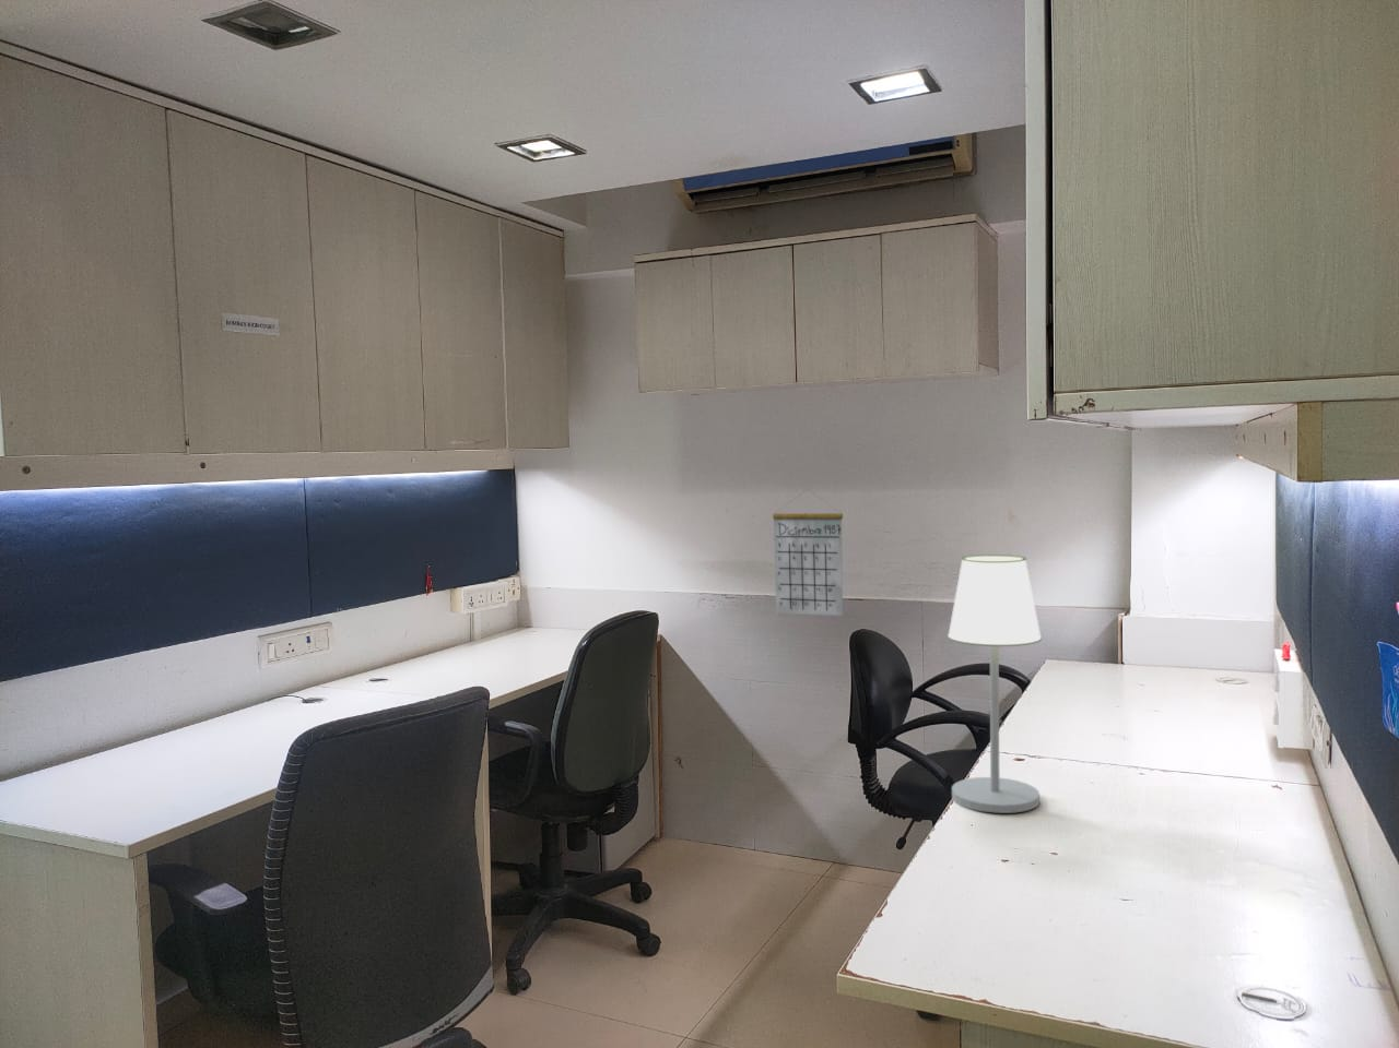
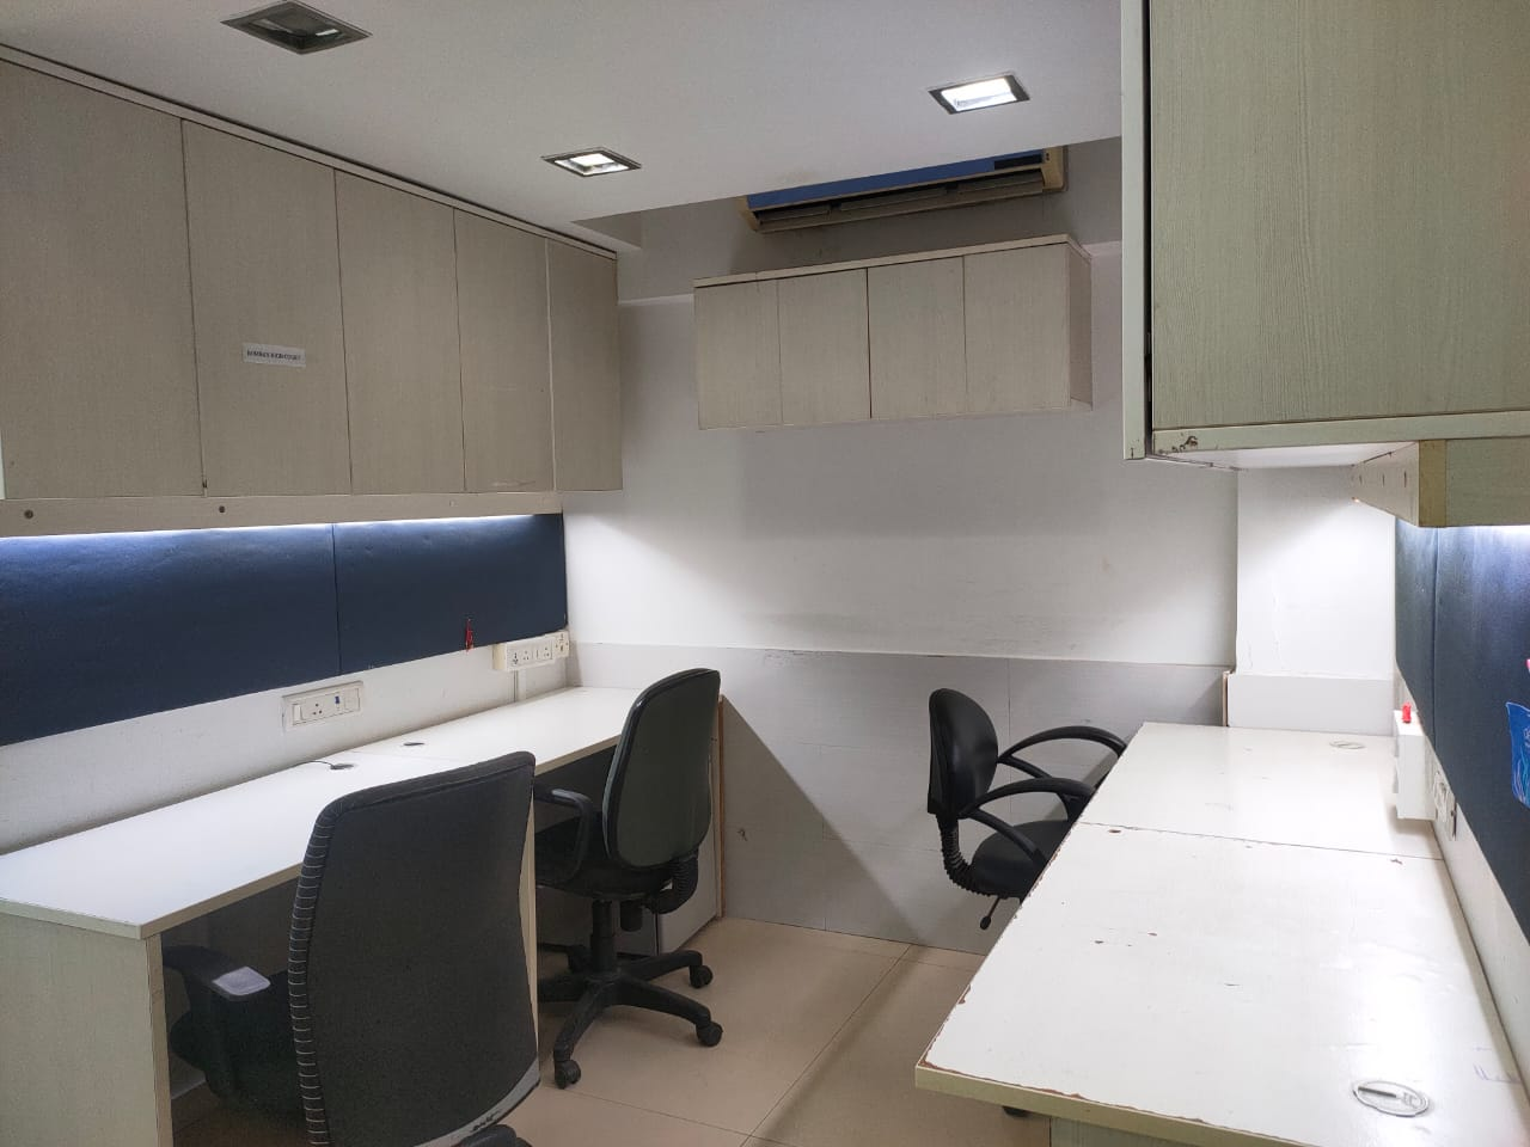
- calendar (807, 552)
- table lamp (994, 678)
